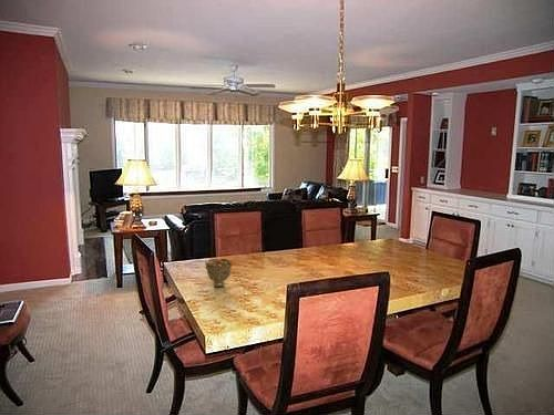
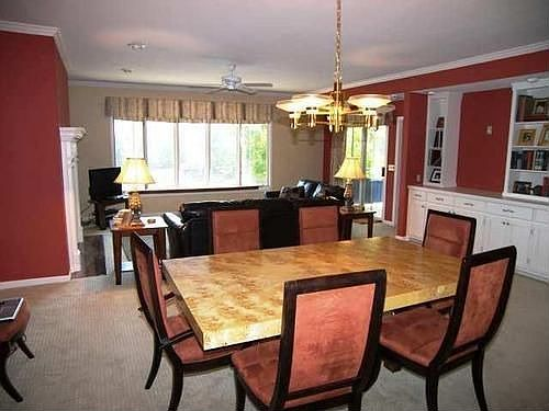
- decorative bowl (218, 273)
